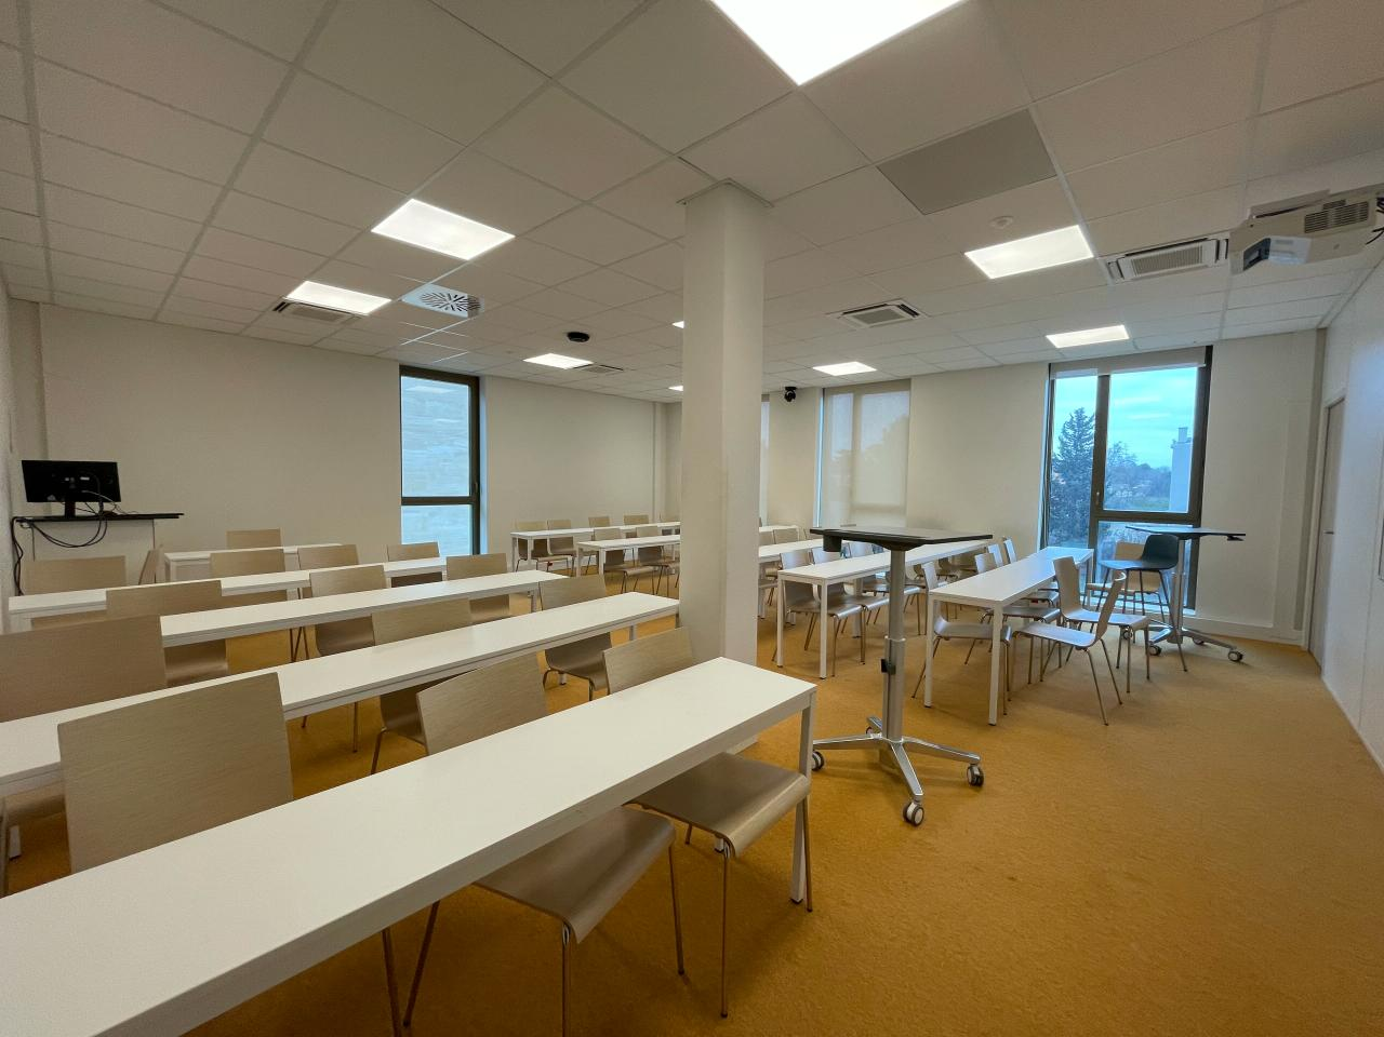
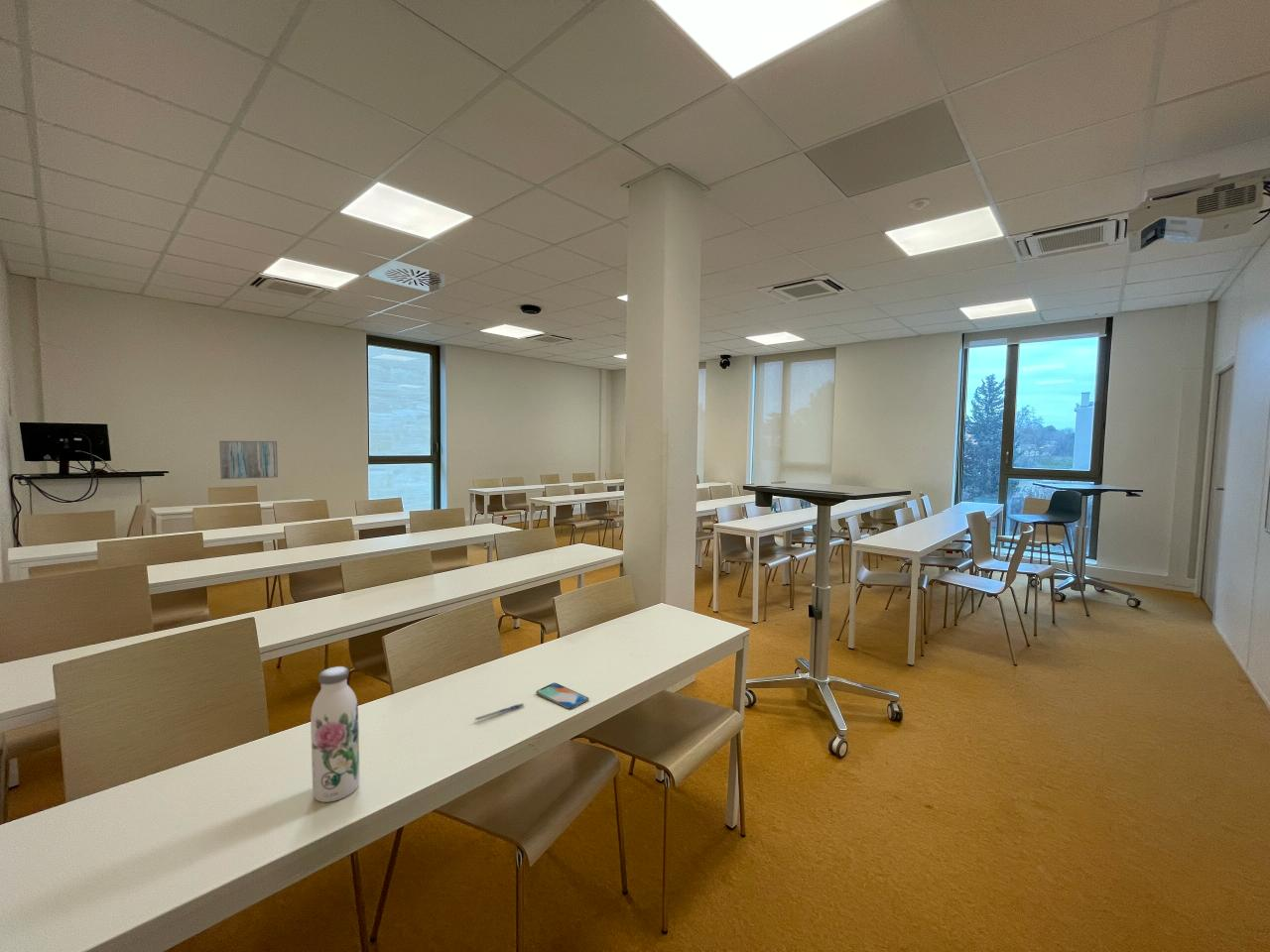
+ pen (499, 711)
+ water bottle (334, 730)
+ wall art (249, 459)
+ smartphone (562, 695)
